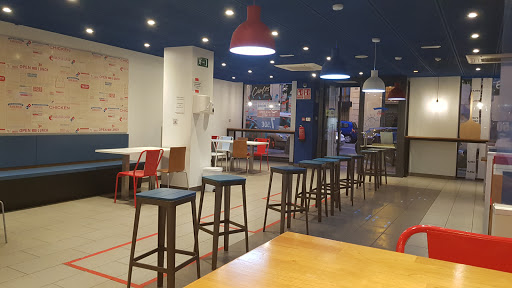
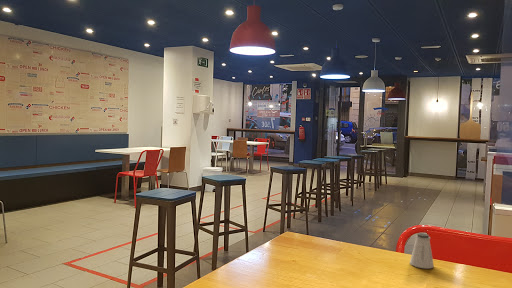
+ saltshaker (422, 249)
